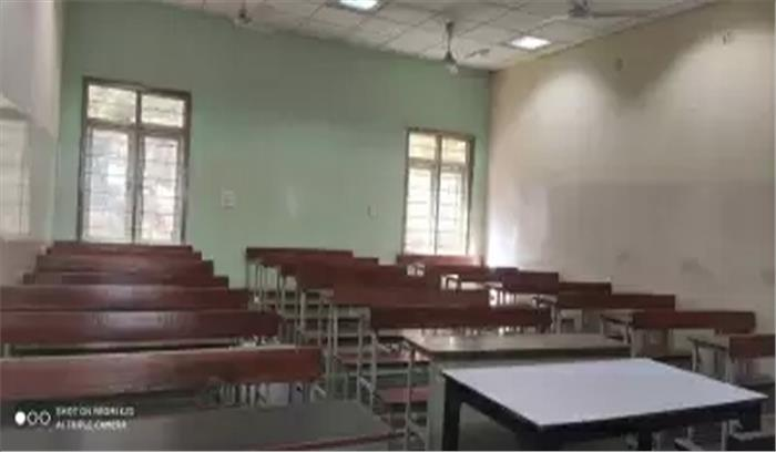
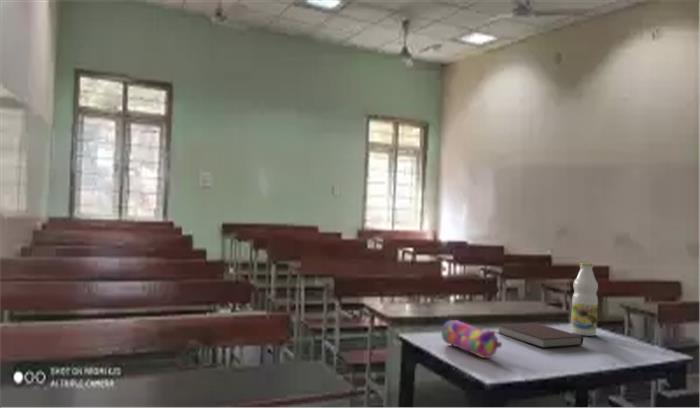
+ pencil case (470, 337)
+ bottle (585, 298)
+ notebook (538, 334)
